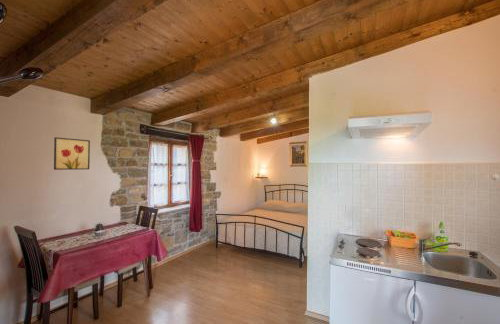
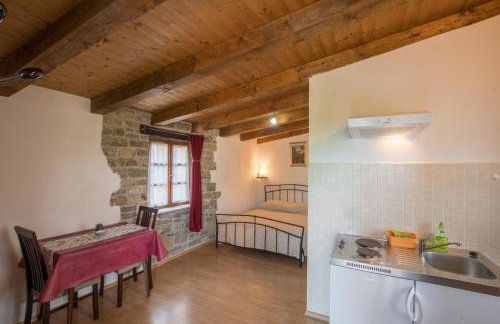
- wall art (72, 154)
